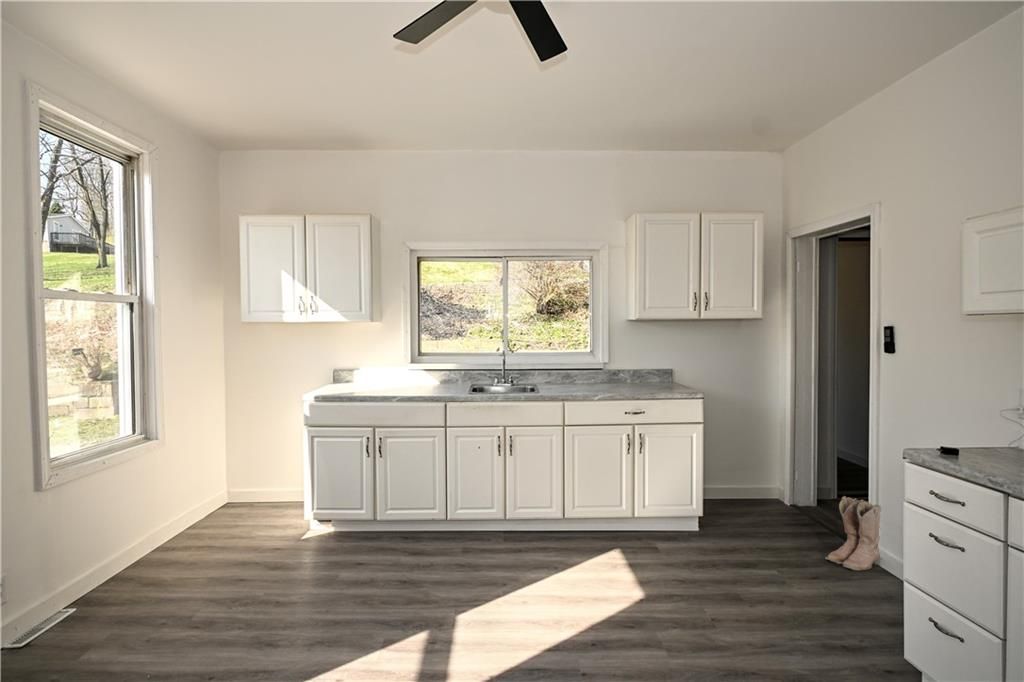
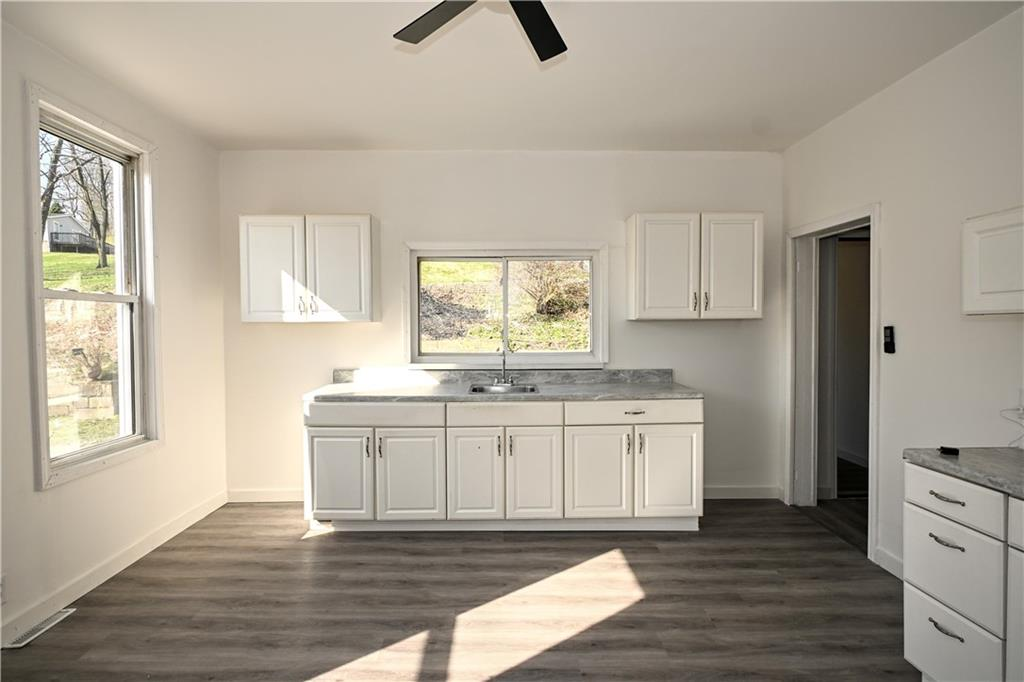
- boots (854, 531)
